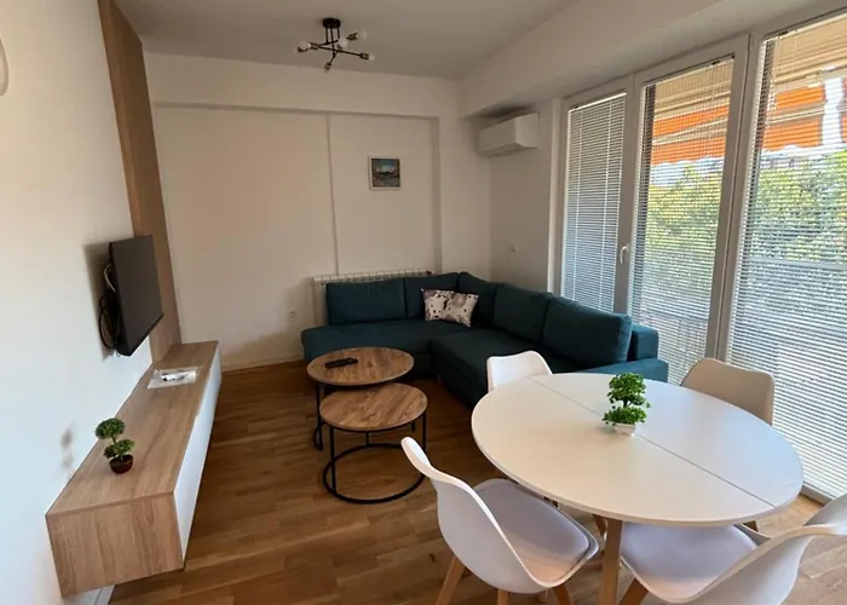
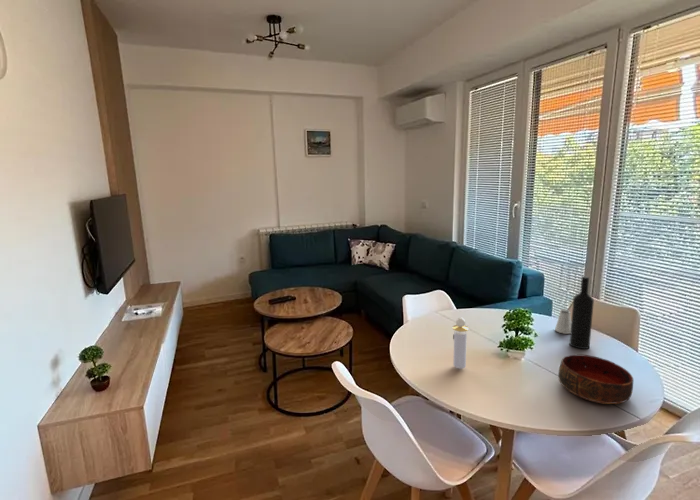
+ bowl (593, 378)
+ perfume bottle (460, 342)
+ saltshaker (564, 320)
+ wine bottle (582, 311)
